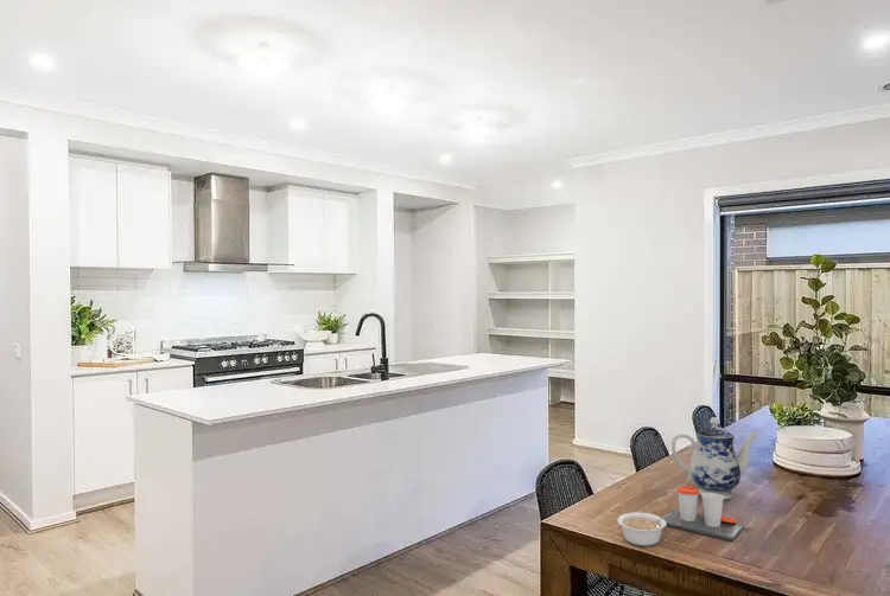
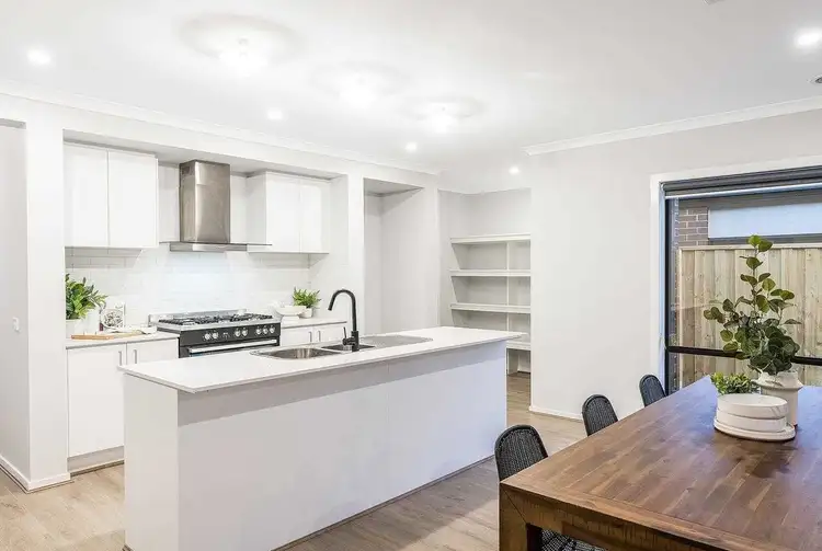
- legume (642, 527)
- teapot (714, 455)
- cup (703, 505)
